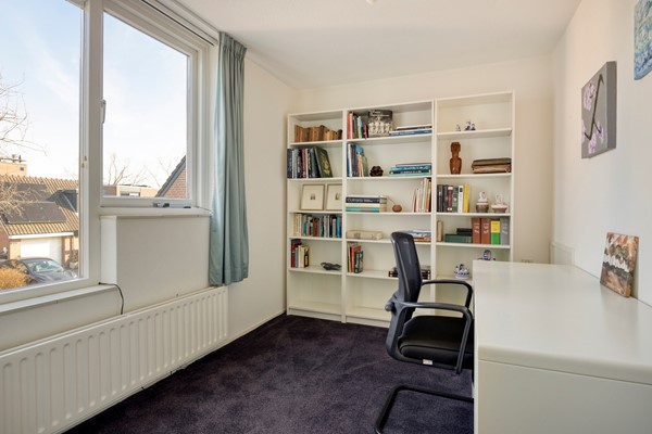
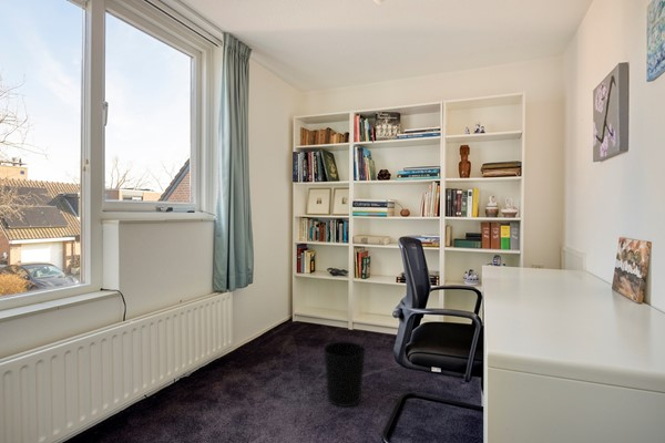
+ wastebasket (344, 373)
